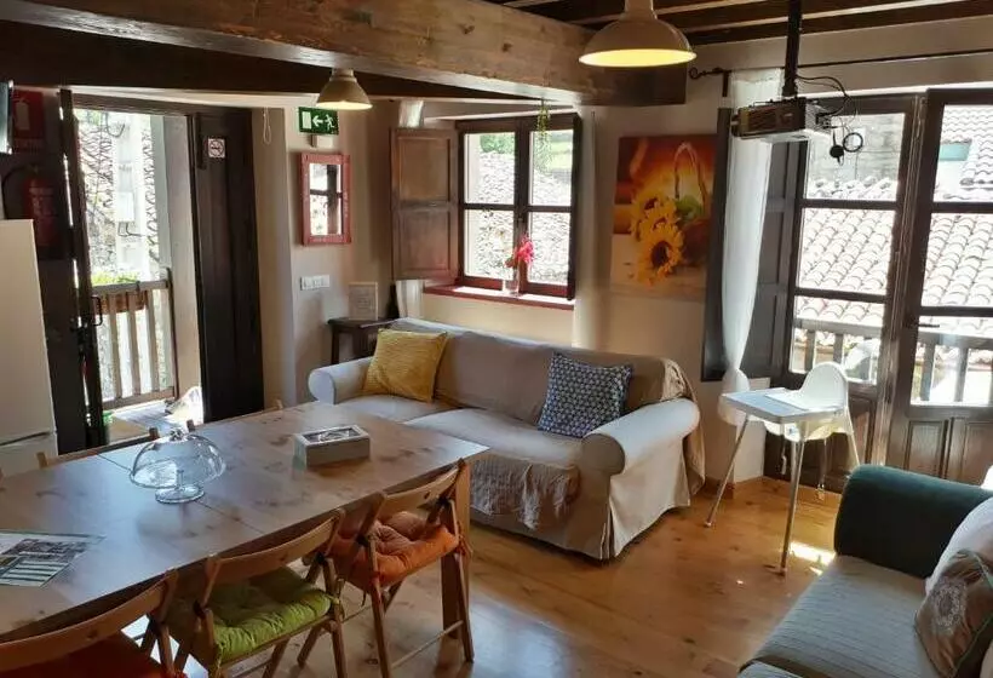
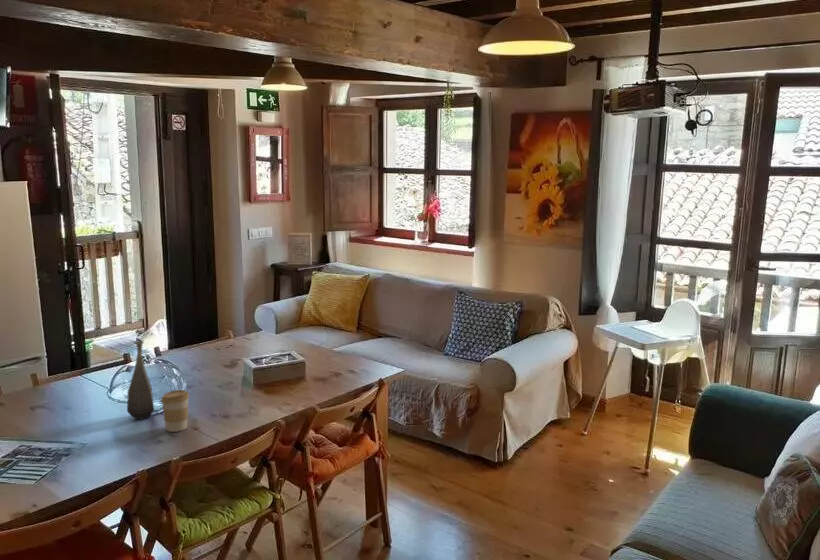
+ bottle (139, 379)
+ coffee cup (175, 410)
